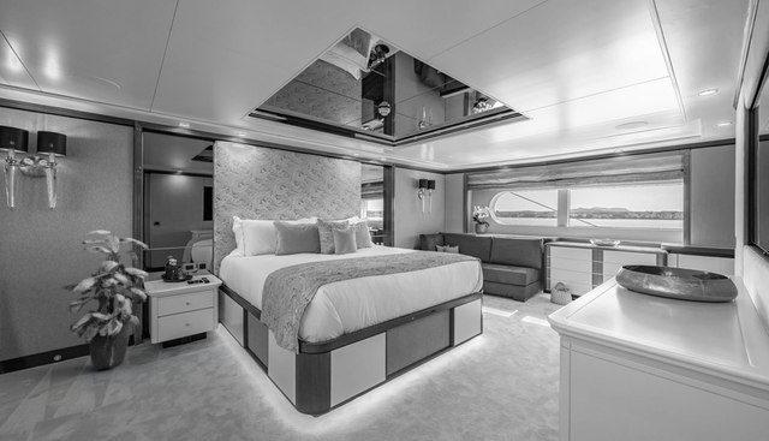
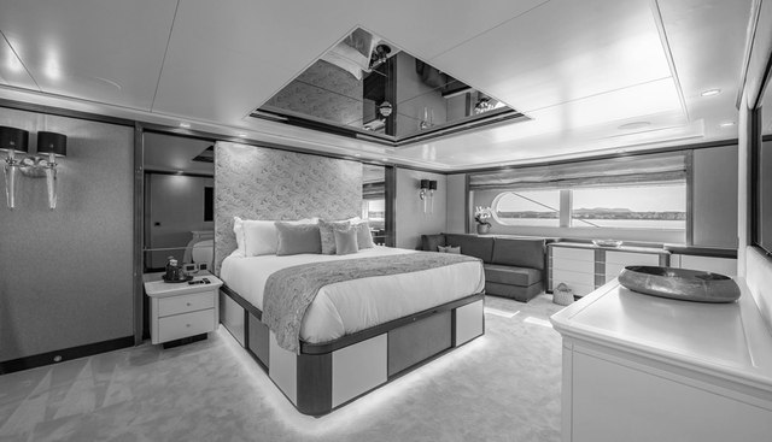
- indoor plant (107, 297)
